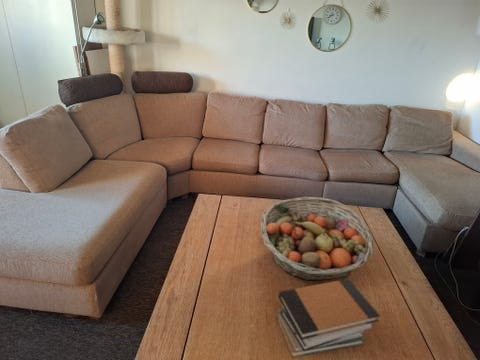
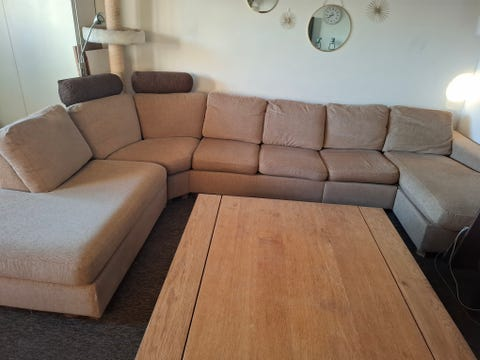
- book stack (324, 317)
- fruit basket (315, 238)
